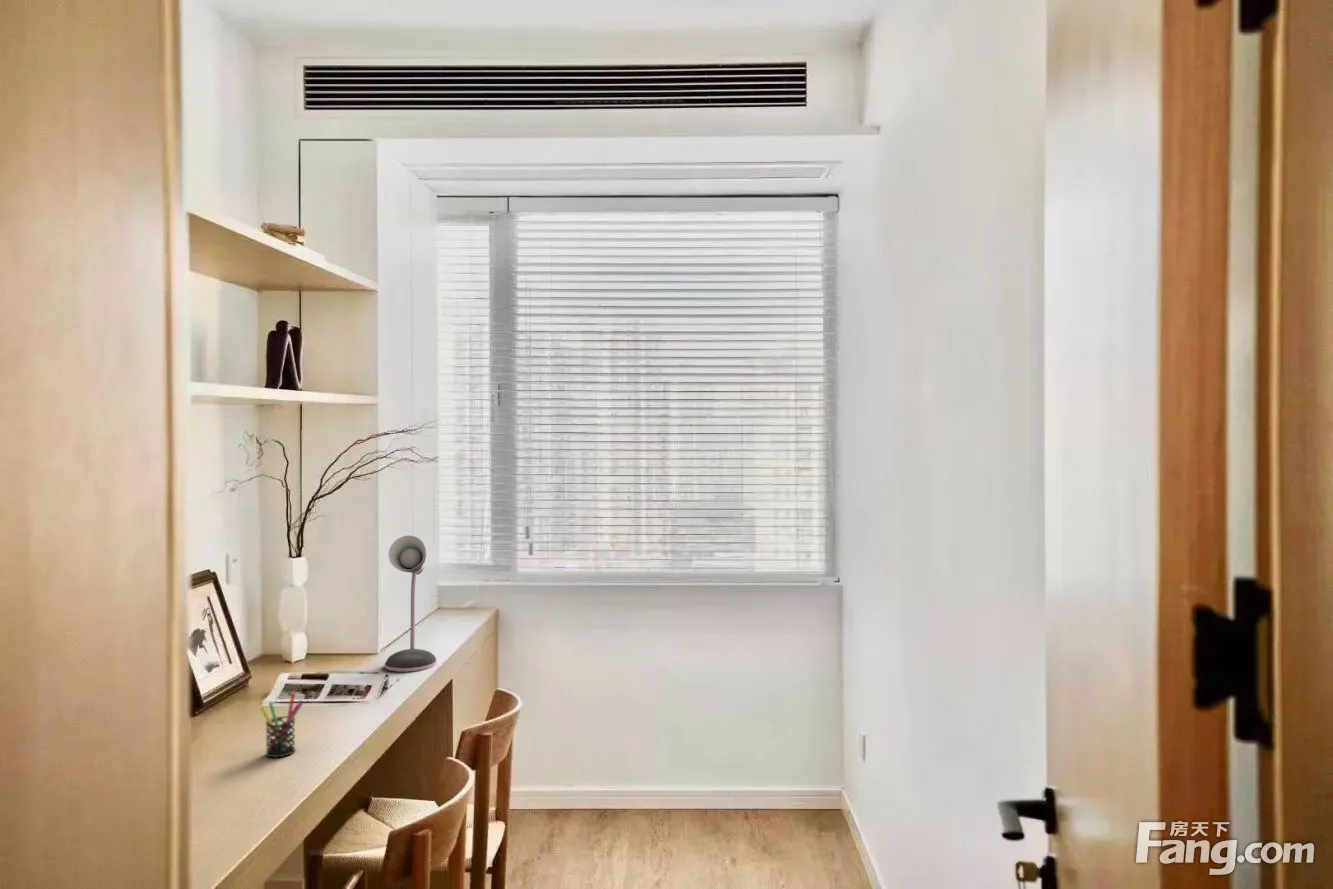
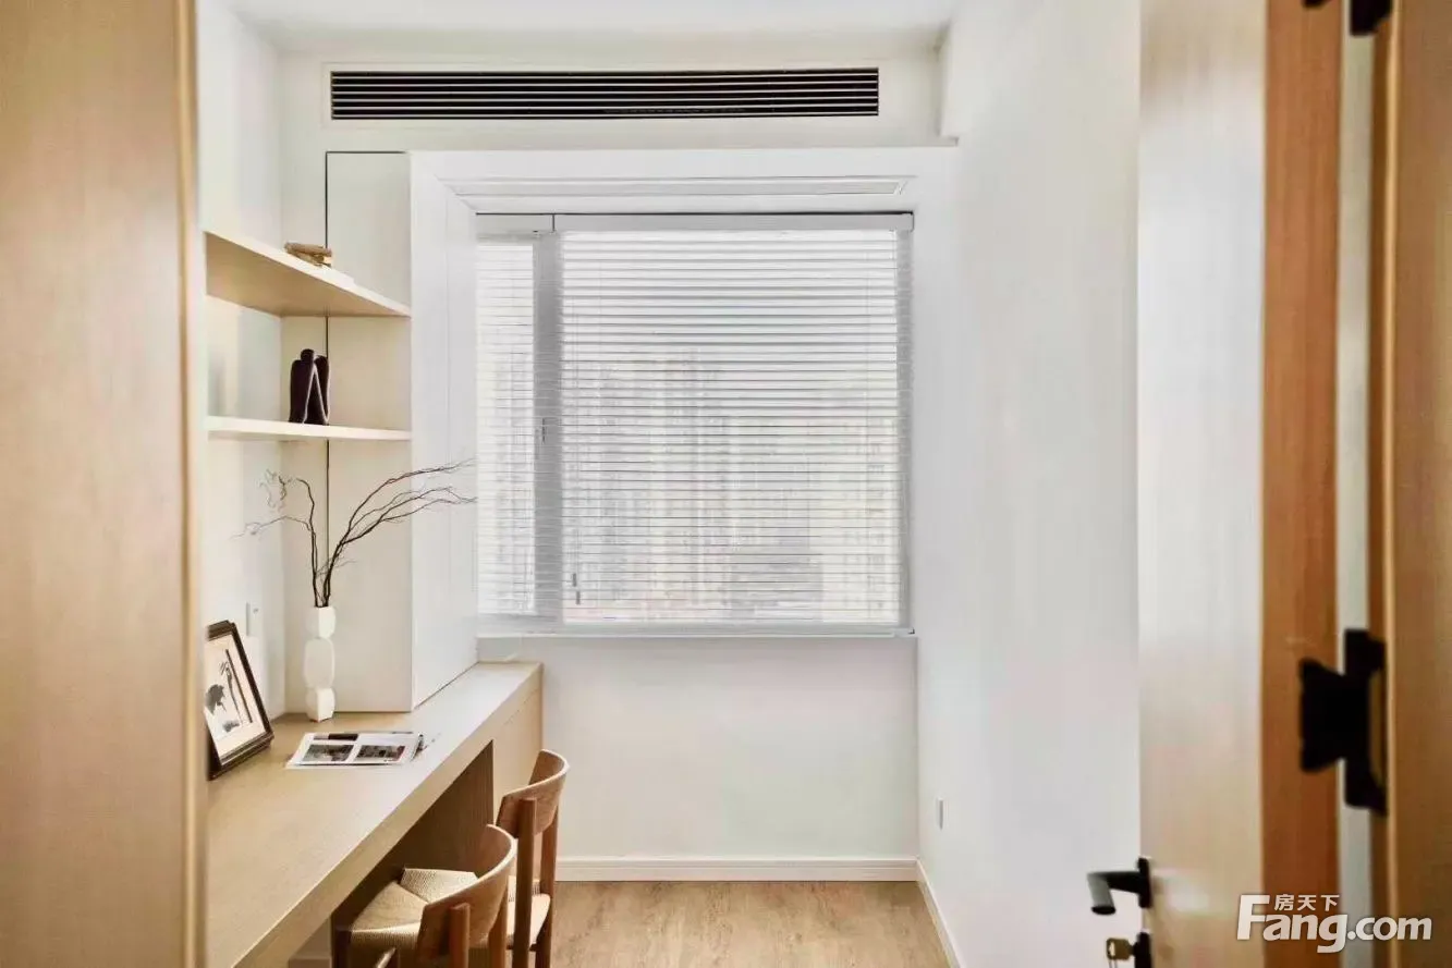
- pen holder (280, 724)
- desk lamp (412, 598)
